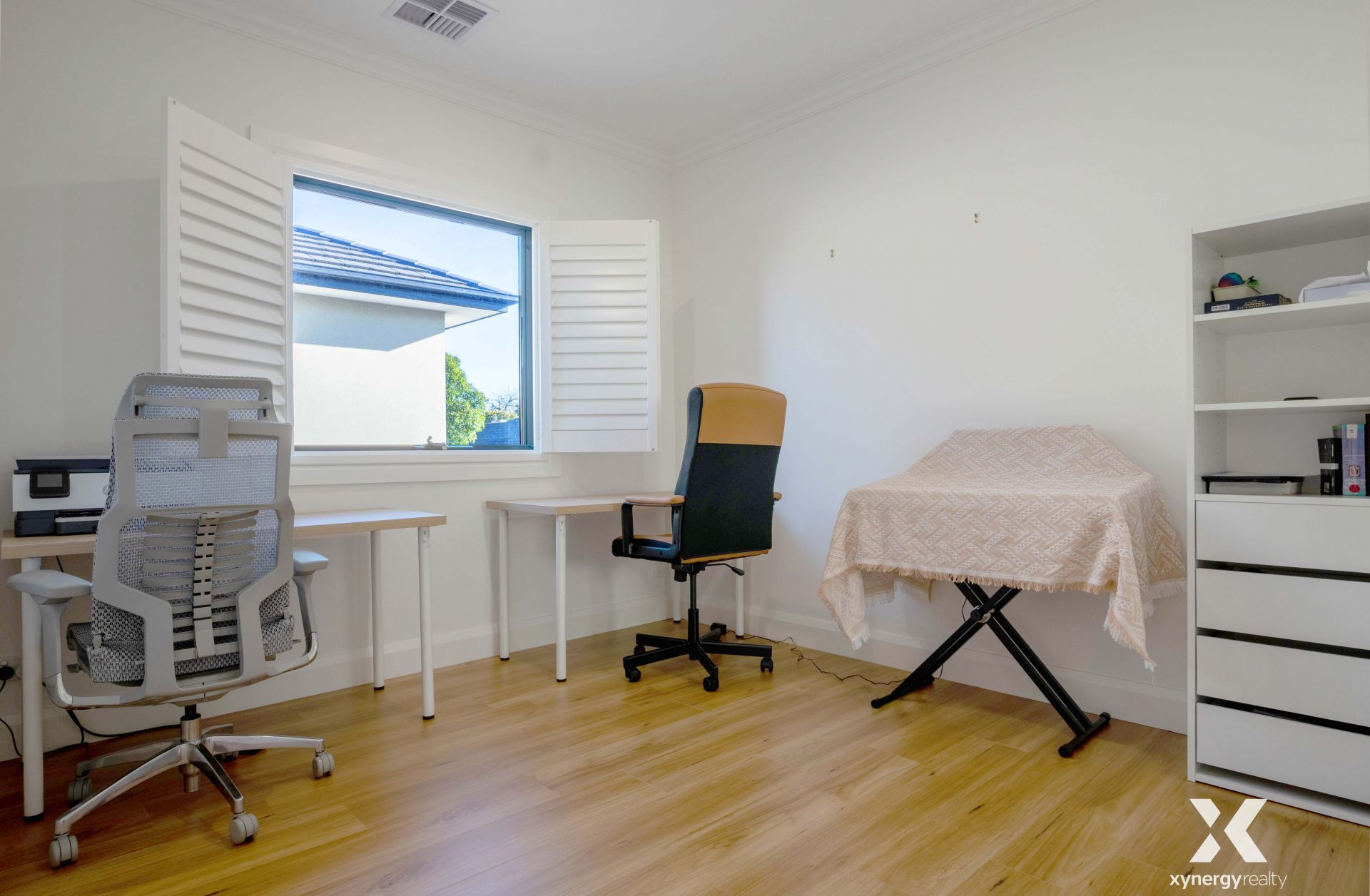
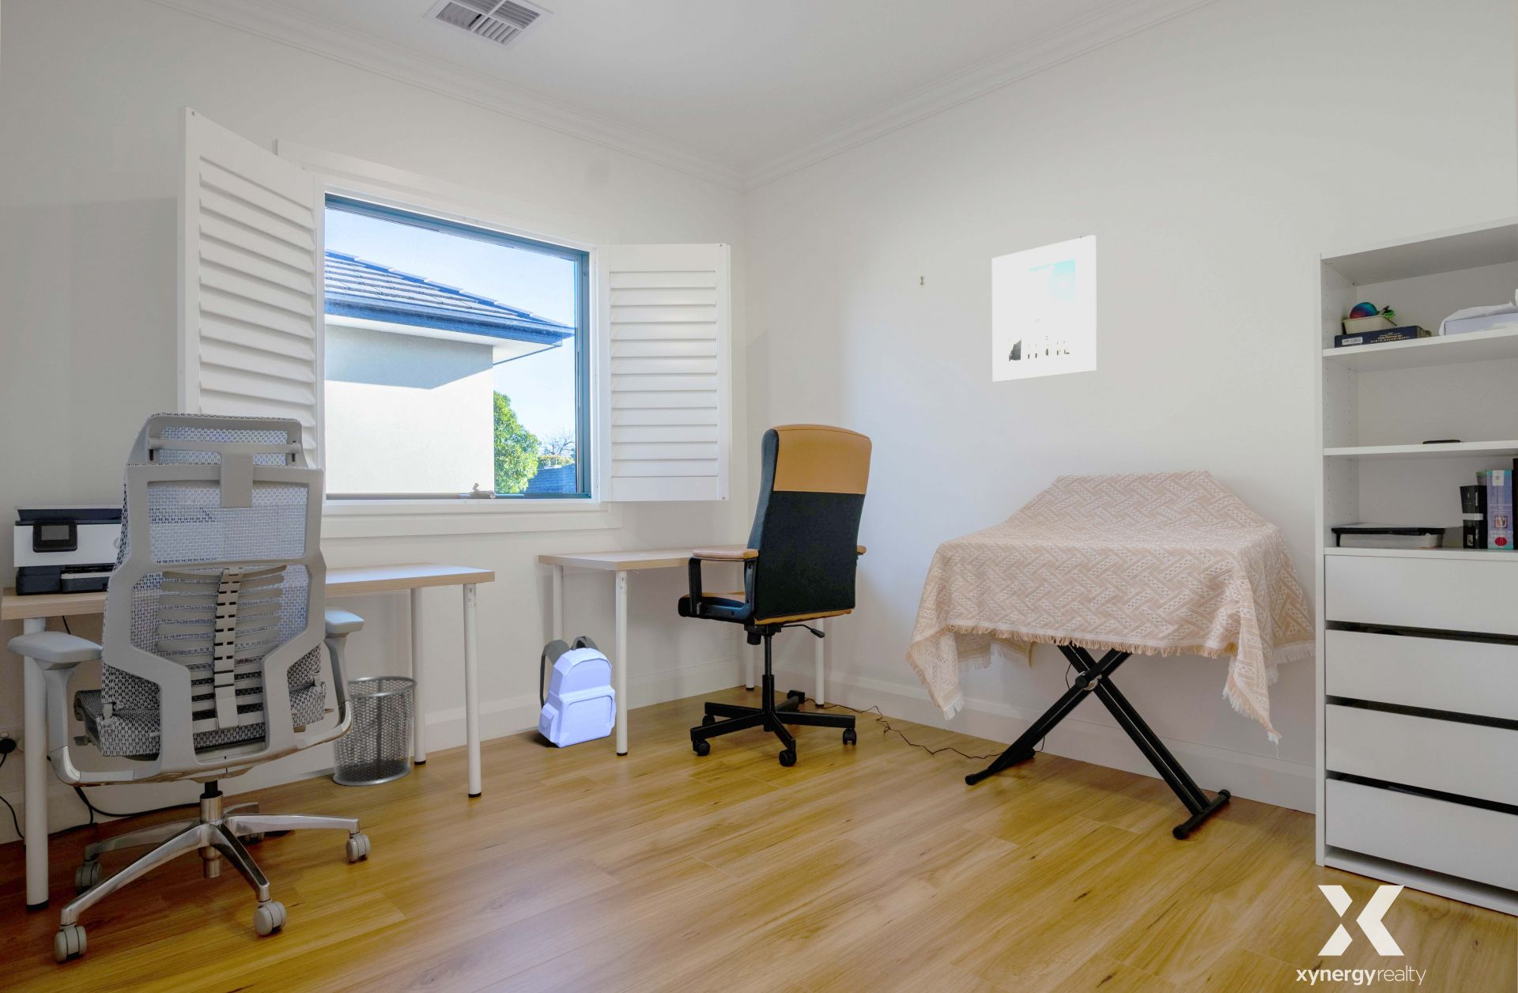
+ backpack (571, 685)
+ waste bin (372, 729)
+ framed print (1042, 311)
